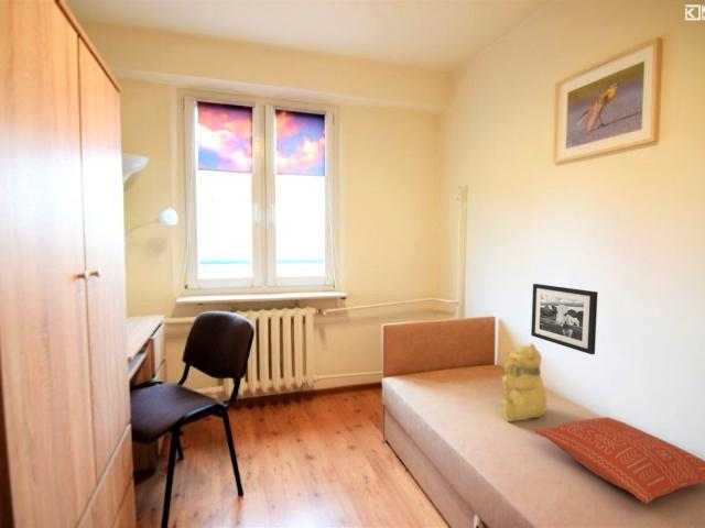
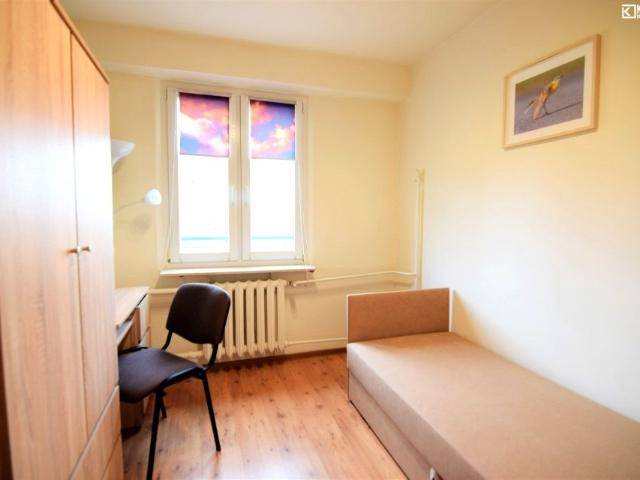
- pillow (622, 451)
- teddy bear (523, 380)
- picture frame (561, 316)
